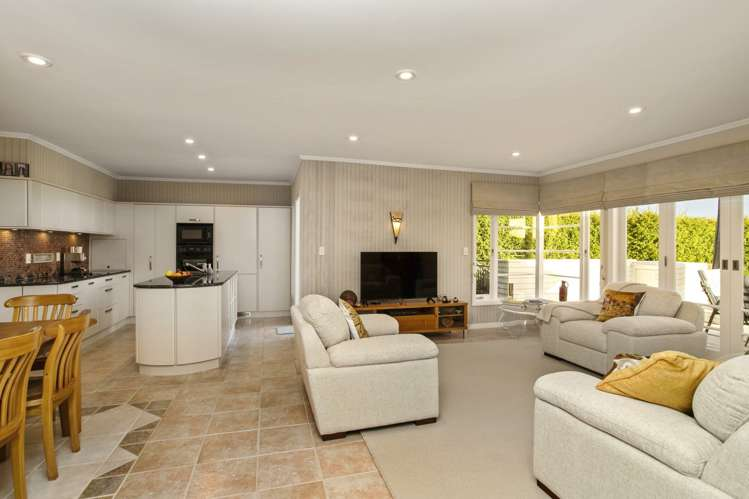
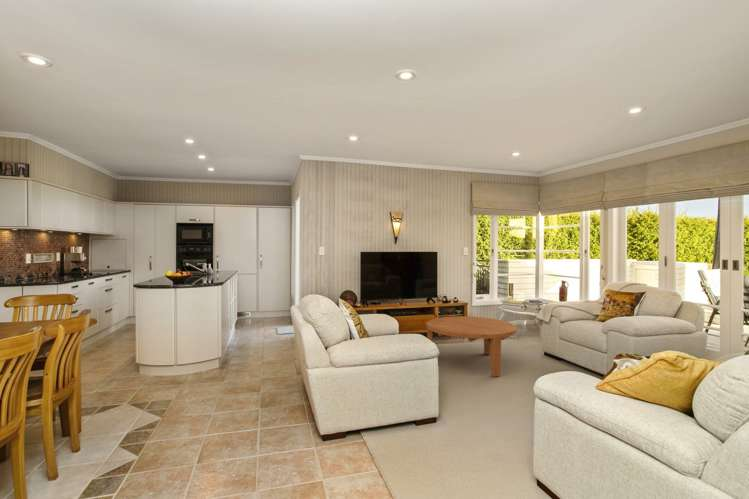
+ coffee table (470, 341)
